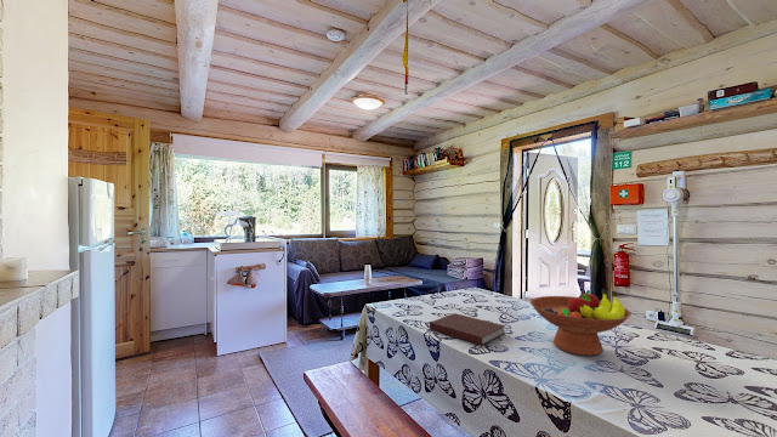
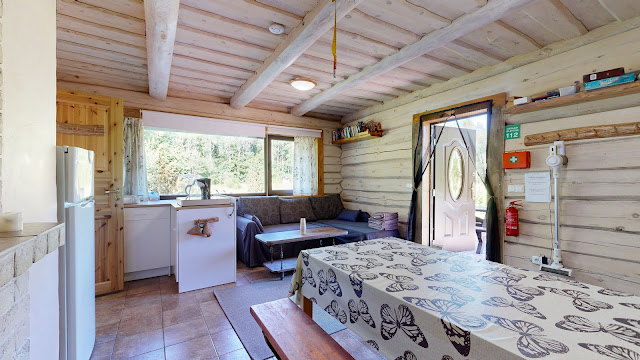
- fruit bowl (577, 318)
- notebook (466, 327)
